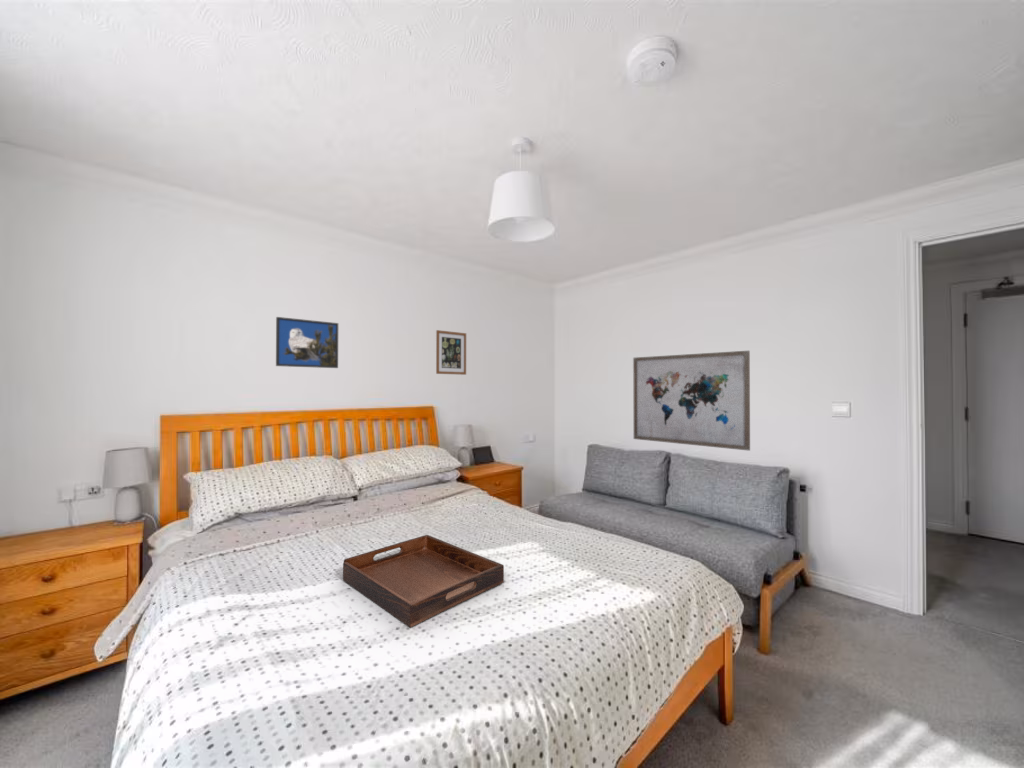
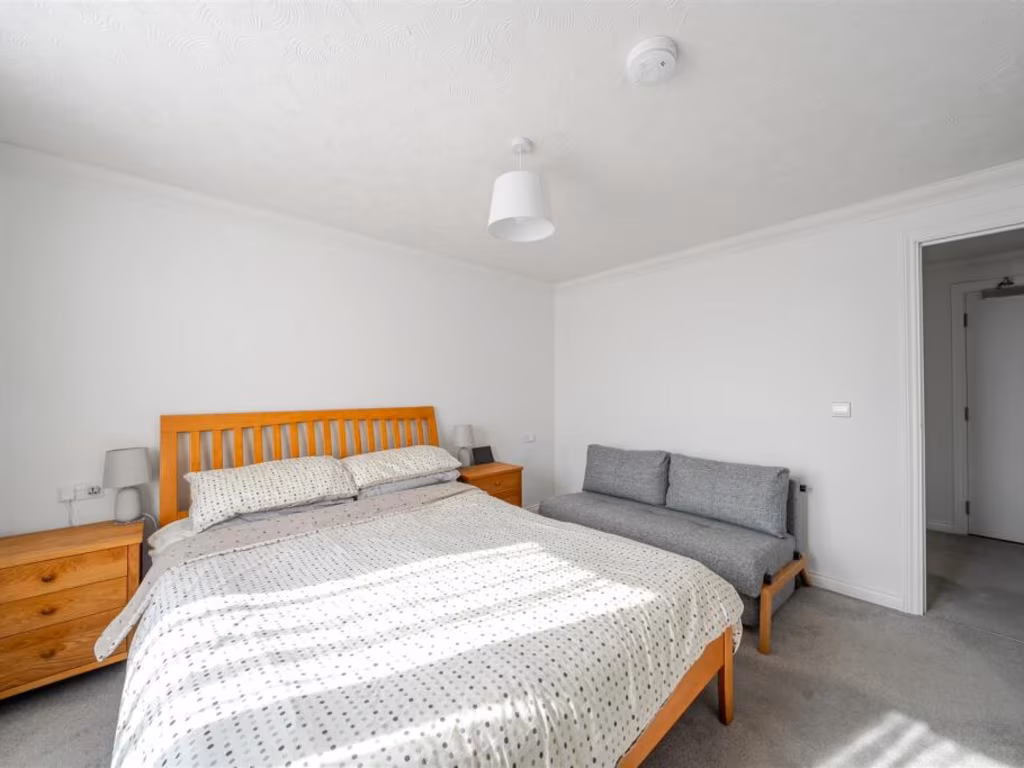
- serving tray (420, 571)
- wall art (685, 399)
- wall art (451, 353)
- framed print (308, 343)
